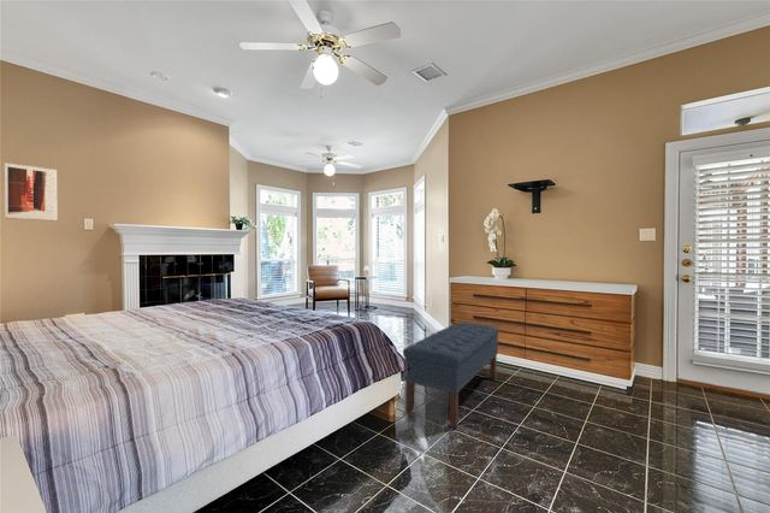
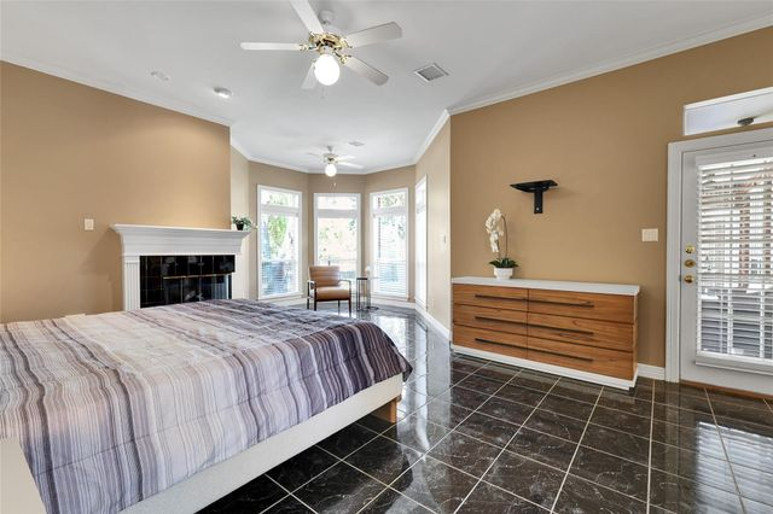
- bench (456, 364)
- wall art (31, 193)
